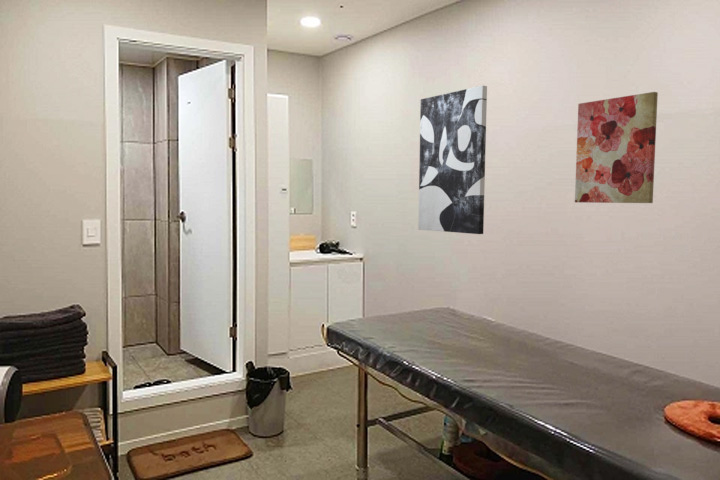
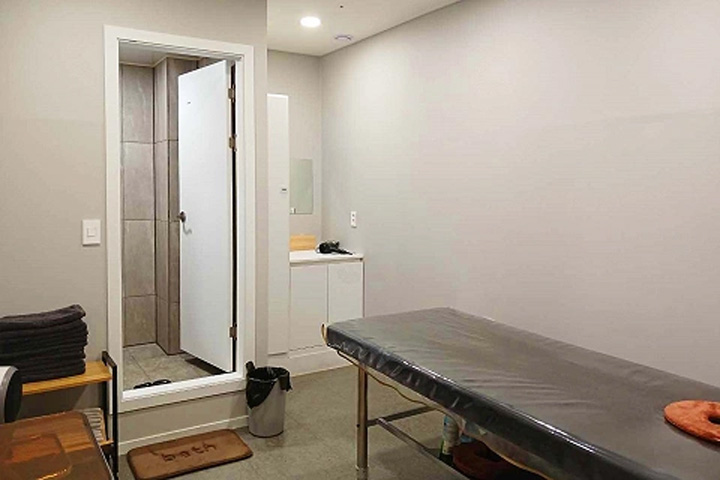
- wall art (613, 150)
- wall art (450, 162)
